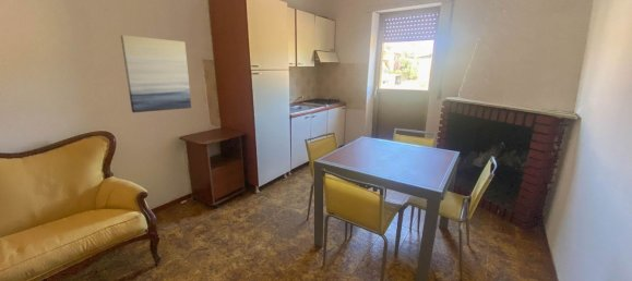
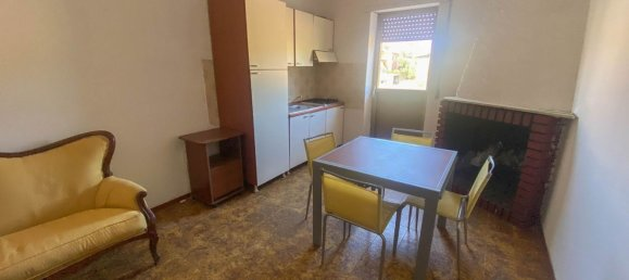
- wall art (159, 75)
